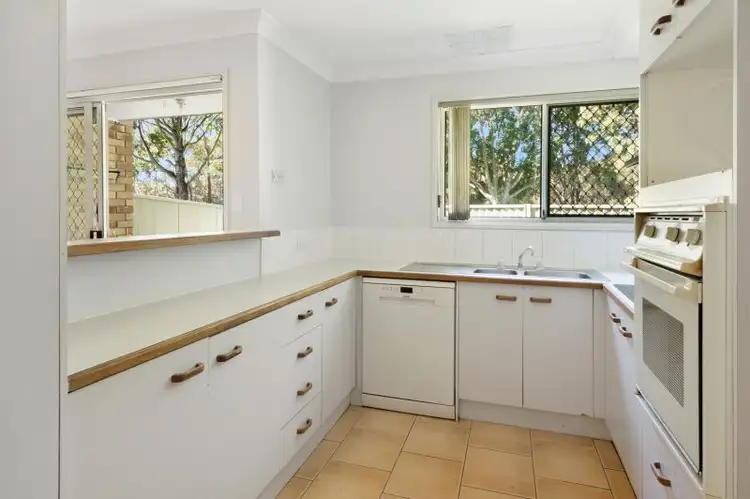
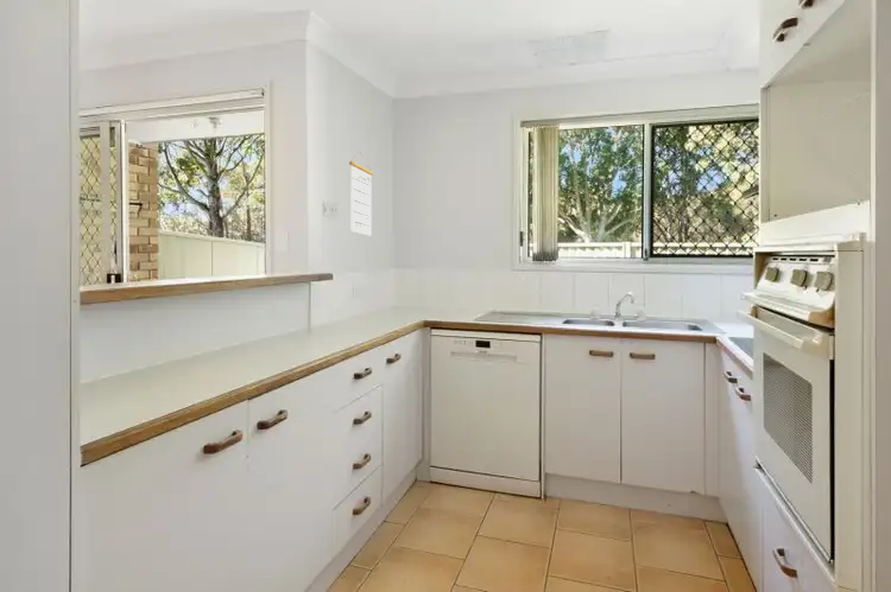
+ calendar (361, 191)
